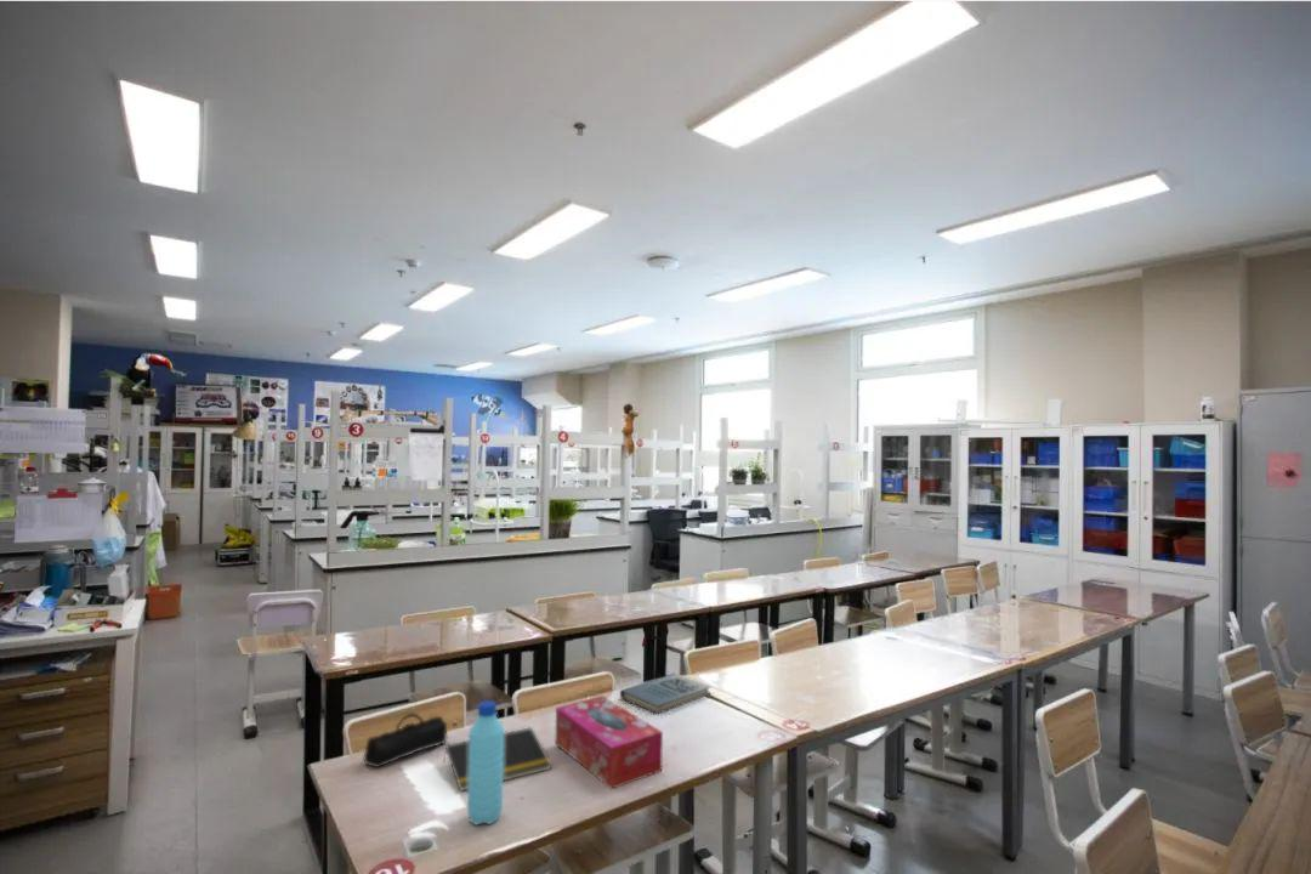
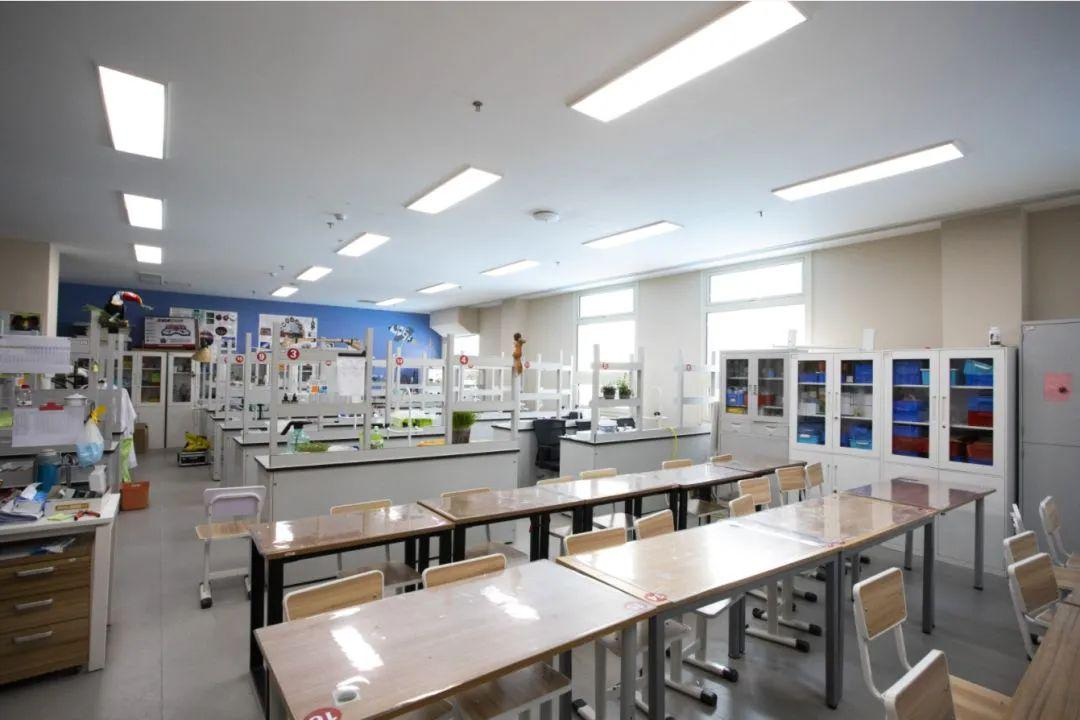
- book (665, 692)
- water bottle (486, 760)
- tissue box (606, 737)
- notepad (503, 759)
- pencil case (407, 733)
